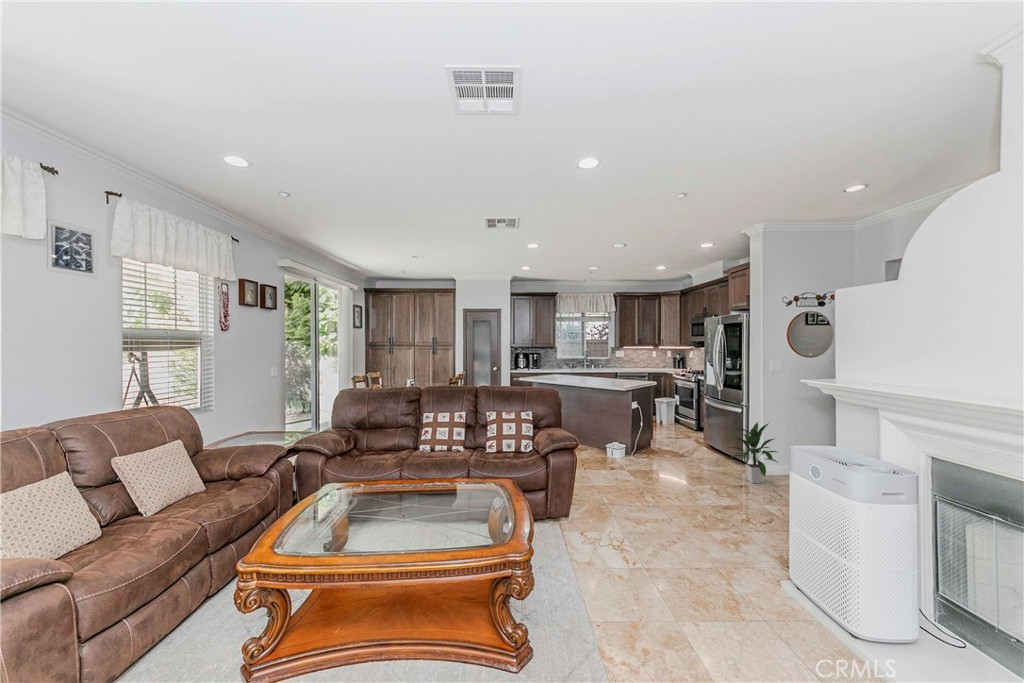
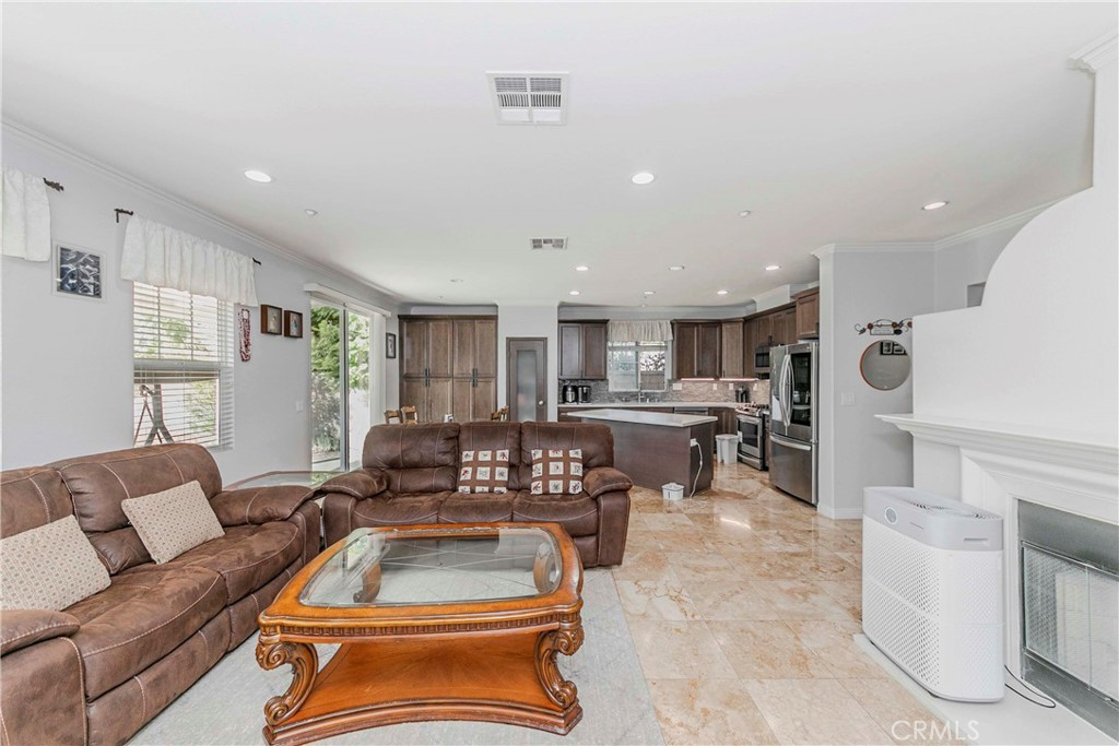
- indoor plant (754, 452)
